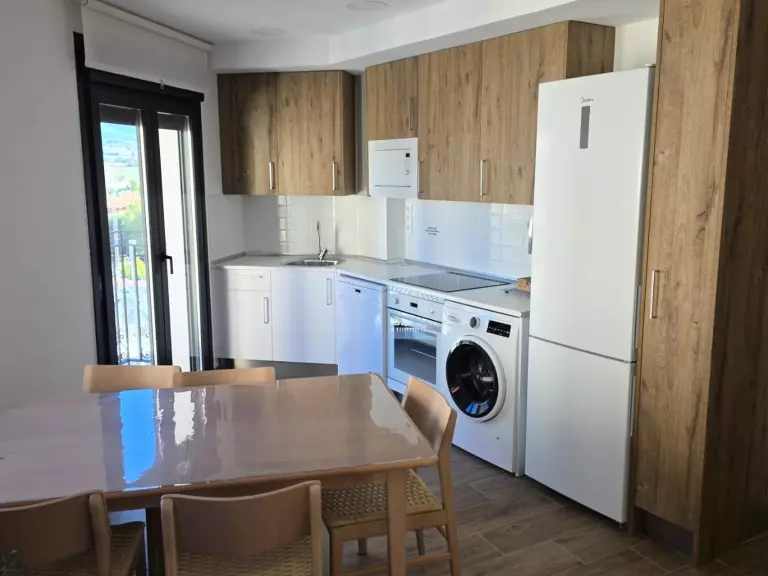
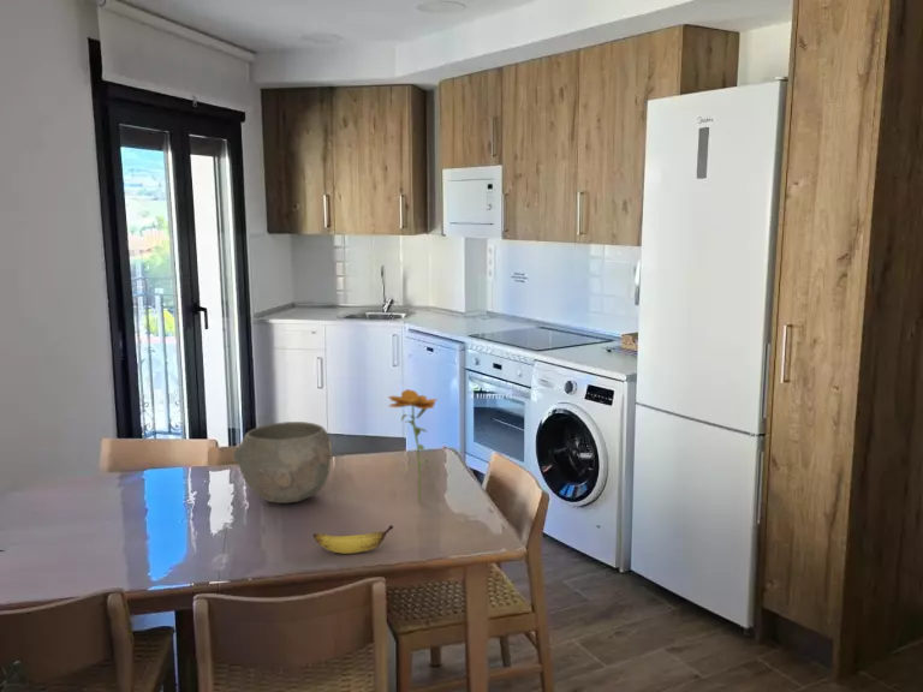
+ flower (417, 446)
+ bowl (285, 464)
+ banana (353, 539)
